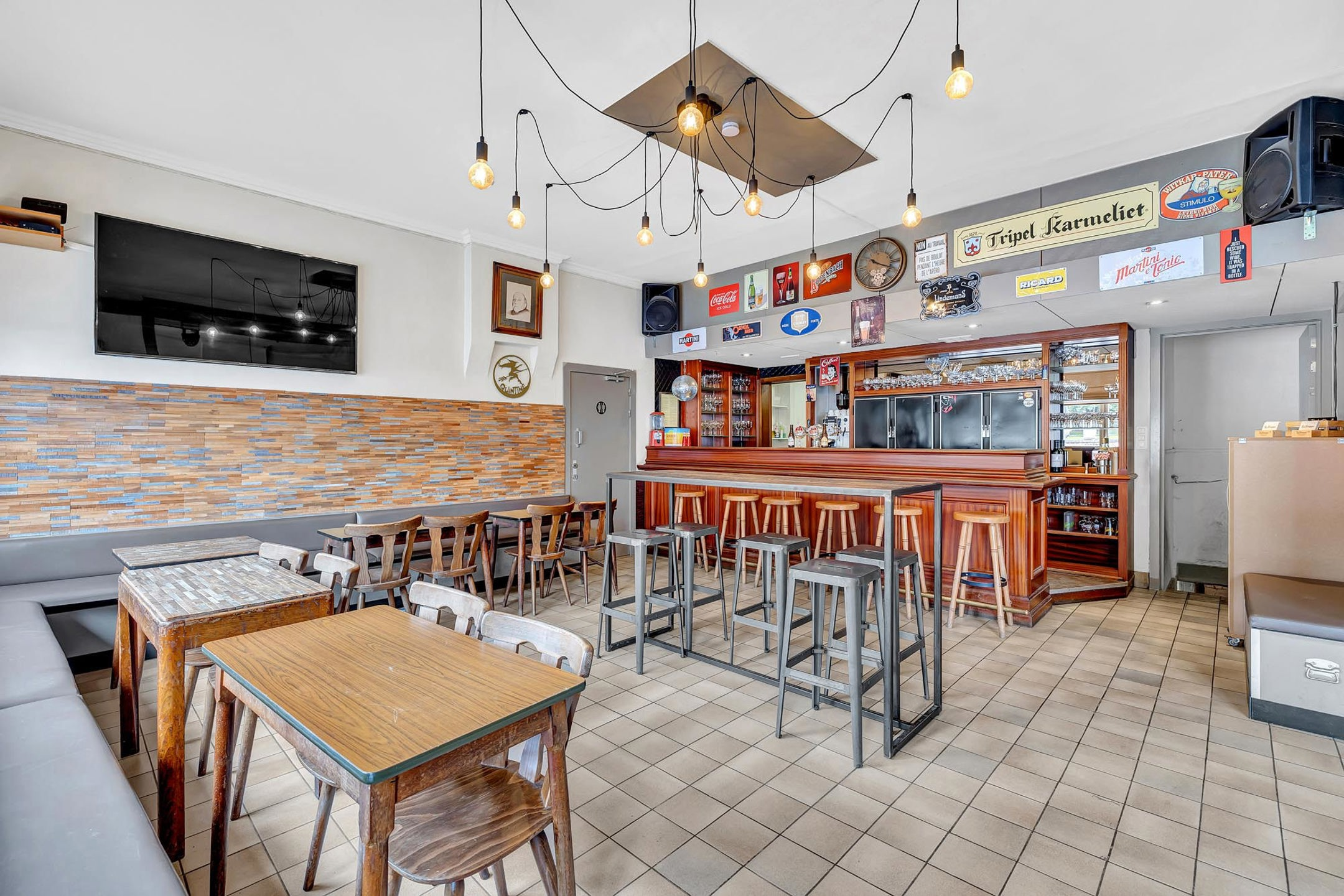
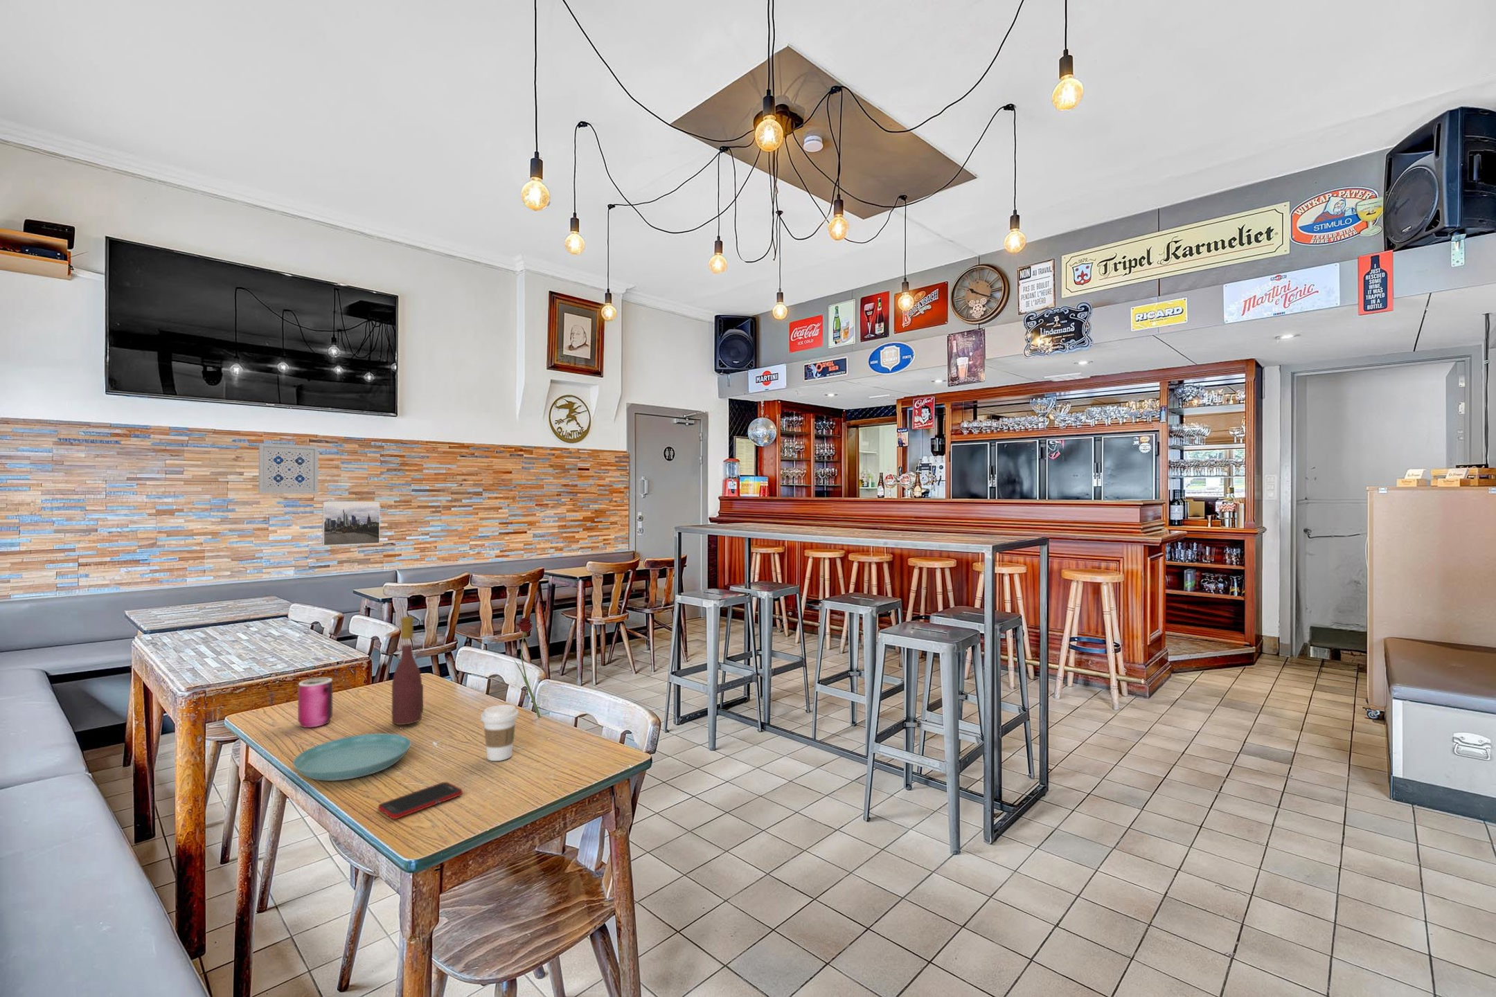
+ wine bottle (406, 670)
+ cell phone (421, 800)
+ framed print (352, 523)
+ can (315, 702)
+ saucer (354, 758)
+ flower (524, 669)
+ coffee cup (500, 732)
+ wall art (288, 468)
